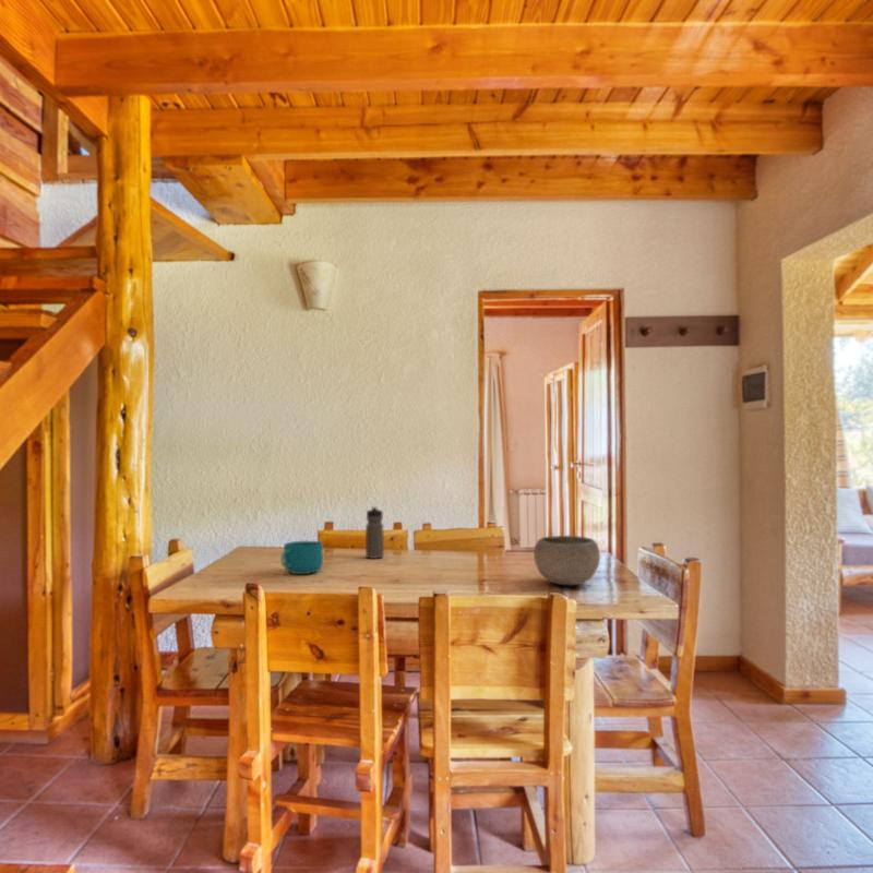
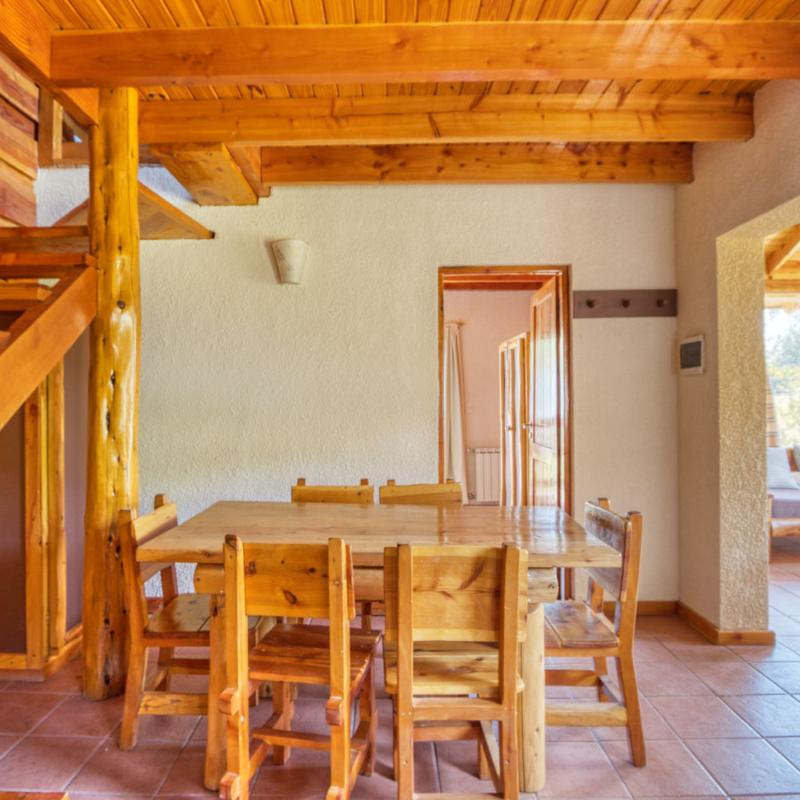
- water bottle (374, 531)
- bowl (566, 561)
- cup (299, 558)
